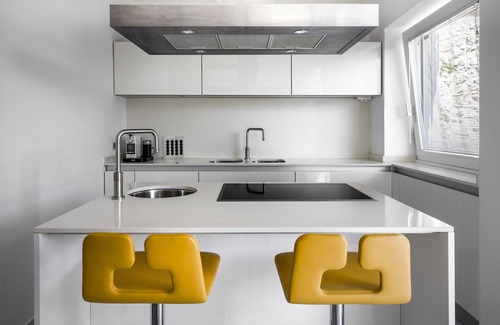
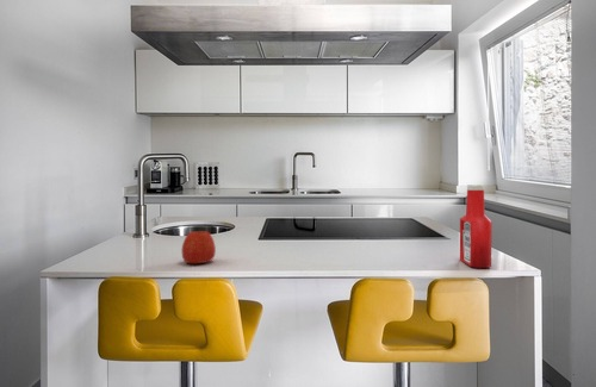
+ apple (198, 245)
+ soap bottle (474, 224)
